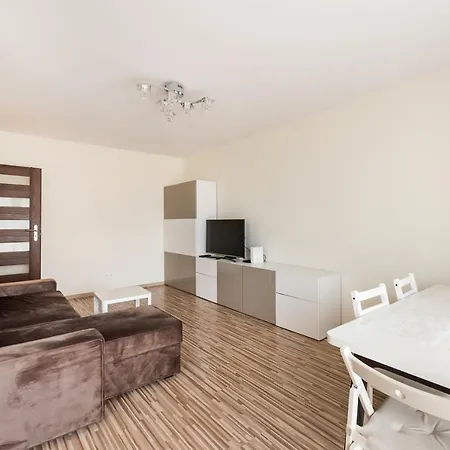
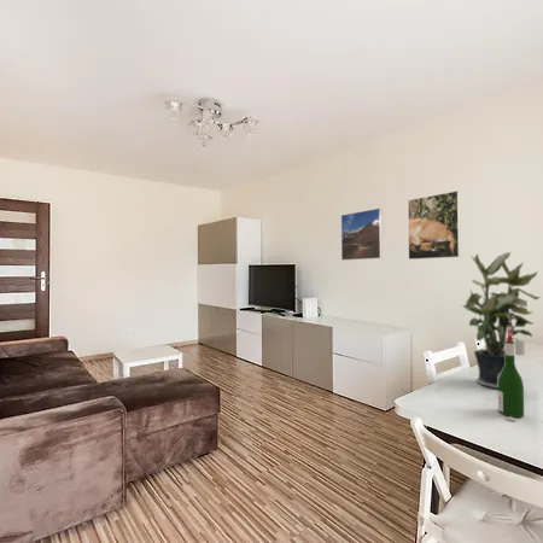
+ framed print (360, 235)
+ wine bottle (510, 370)
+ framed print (432, 227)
+ potted plant (500, 319)
